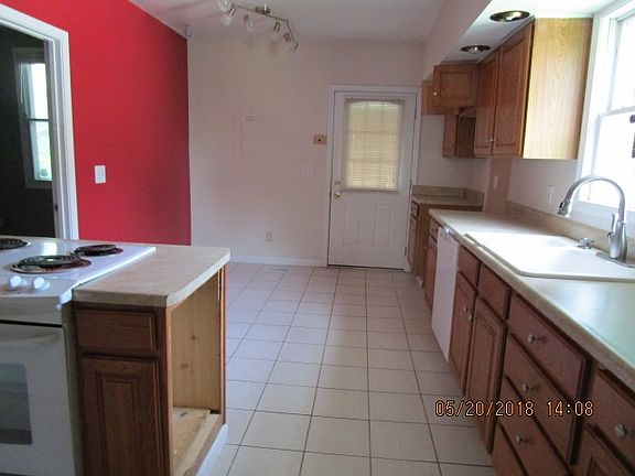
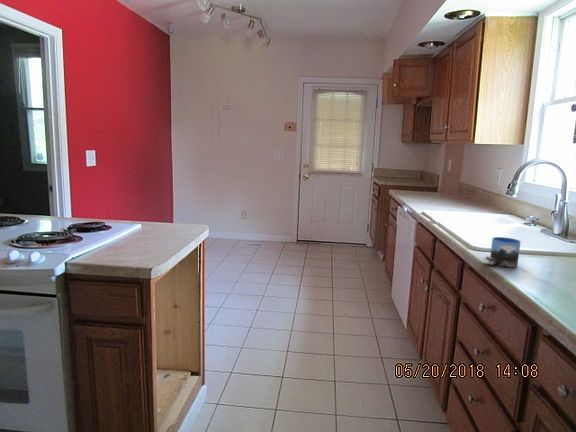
+ mug (502, 251)
